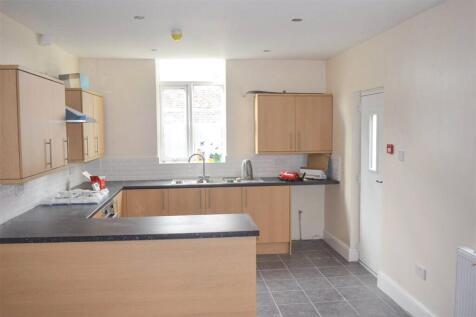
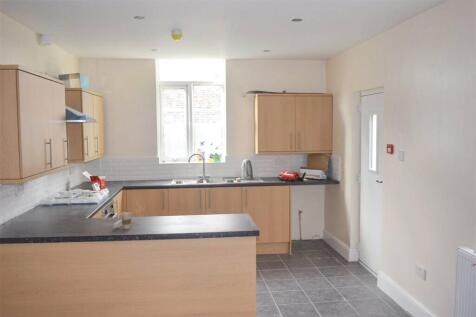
+ cup (123, 220)
